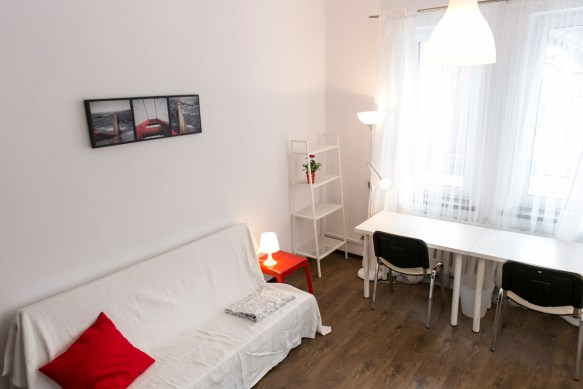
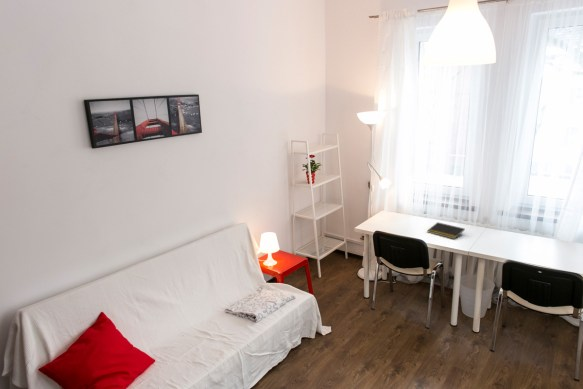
+ notepad (445, 230)
